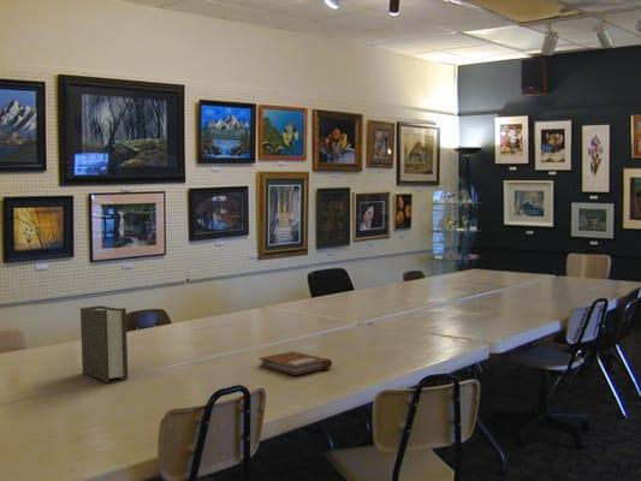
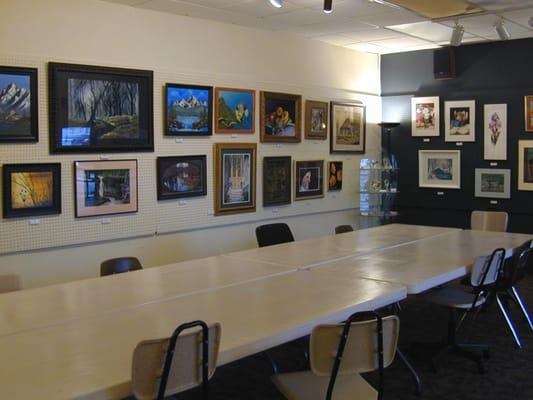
- notebook (296, 362)
- book (102, 340)
